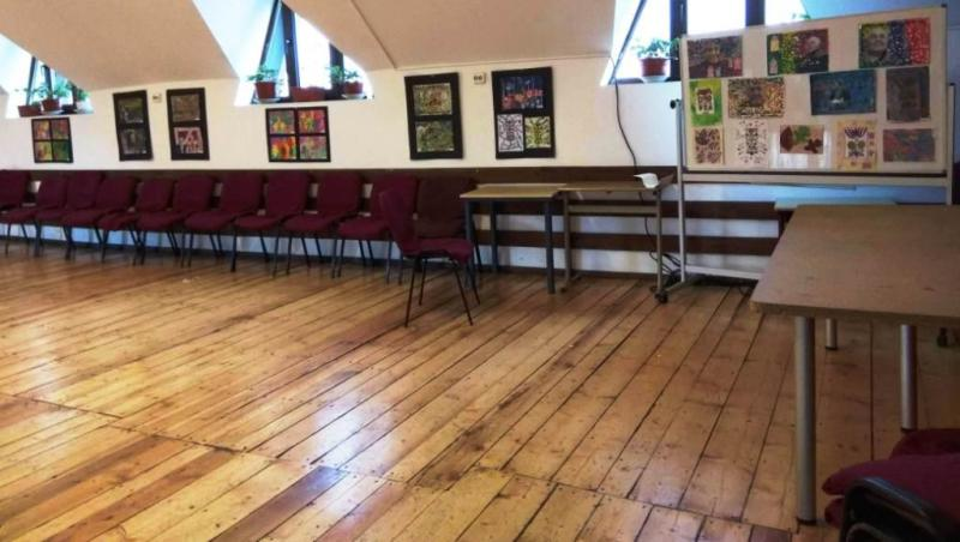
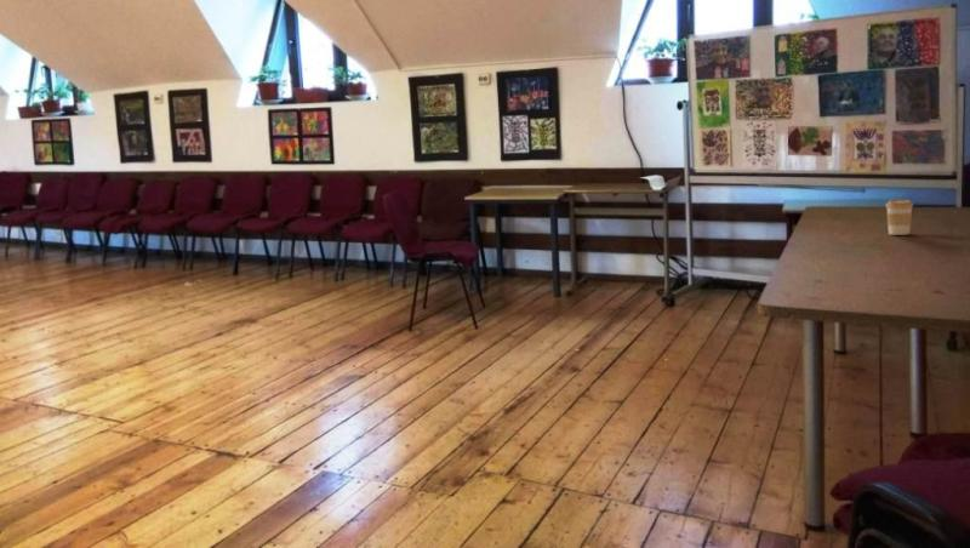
+ coffee cup (898, 216)
